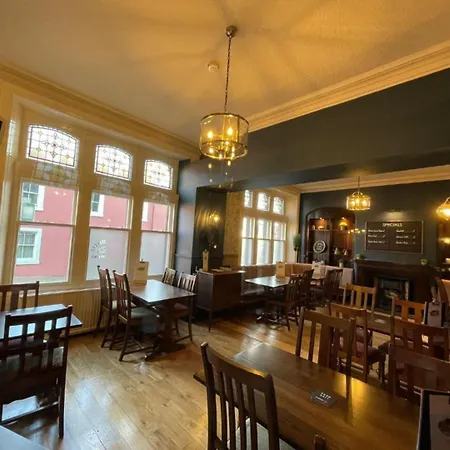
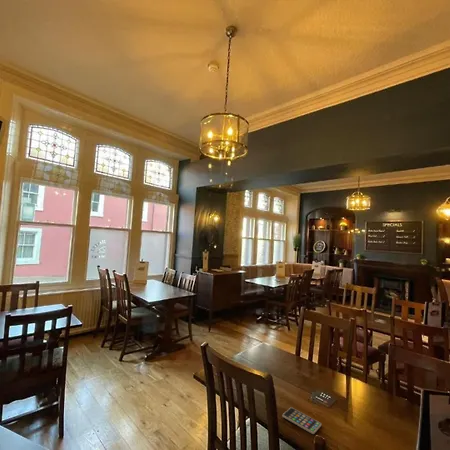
+ smartphone (301, 419)
